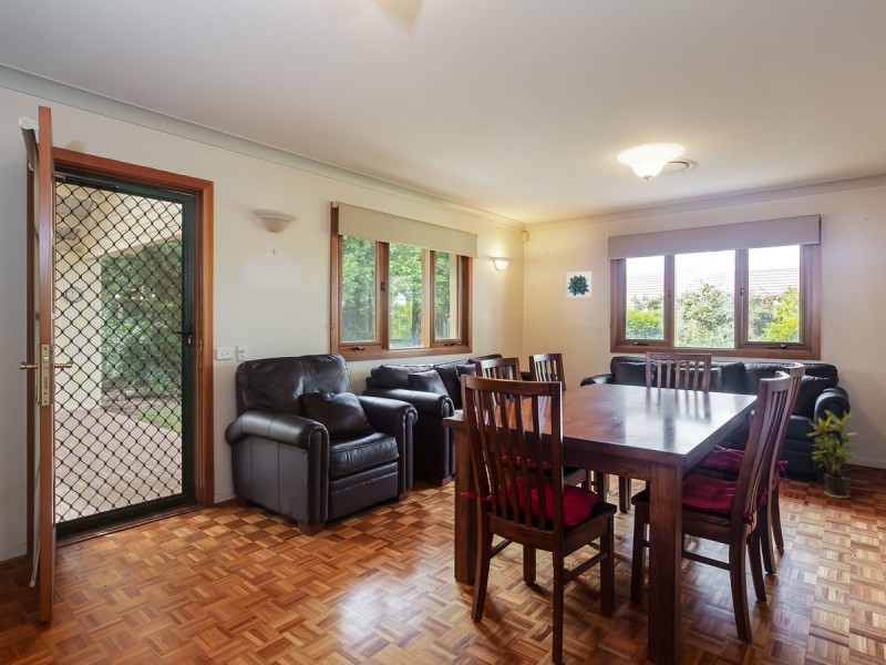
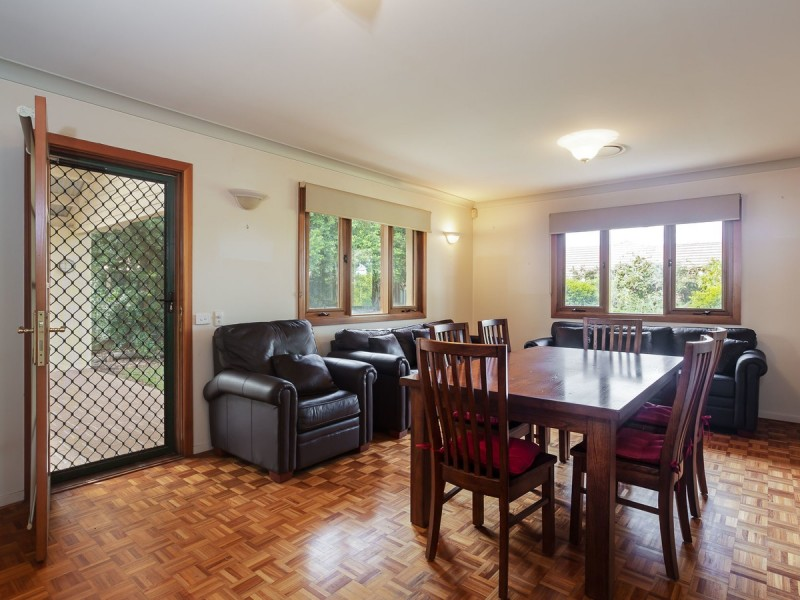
- wall art (579, 285)
- potted plant (832, 453)
